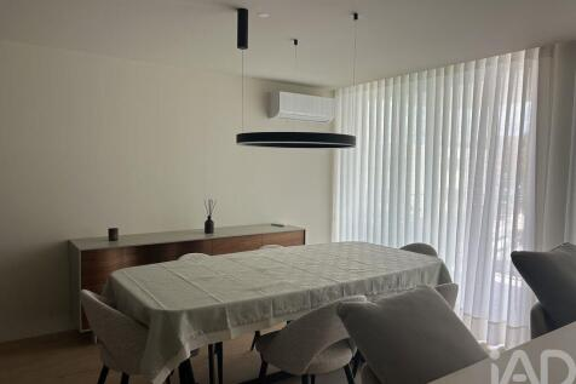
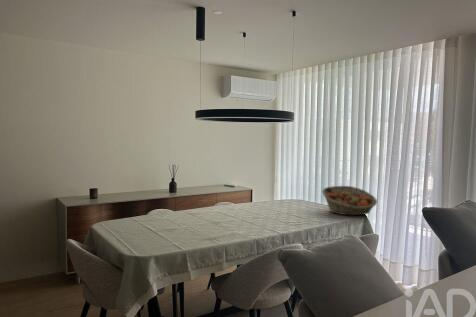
+ fruit basket (348, 200)
